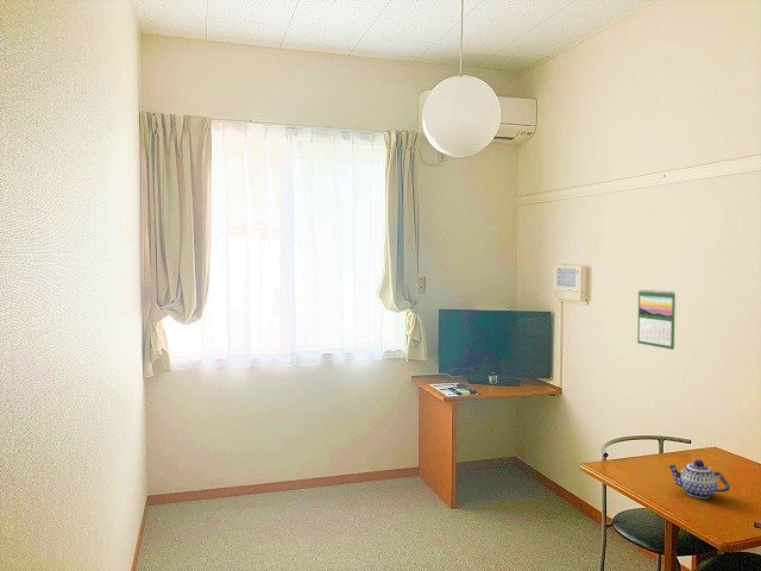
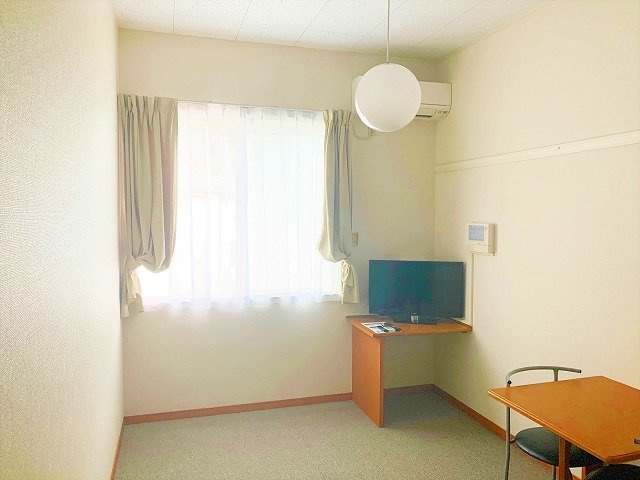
- calendar (655, 318)
- teapot (697, 477)
